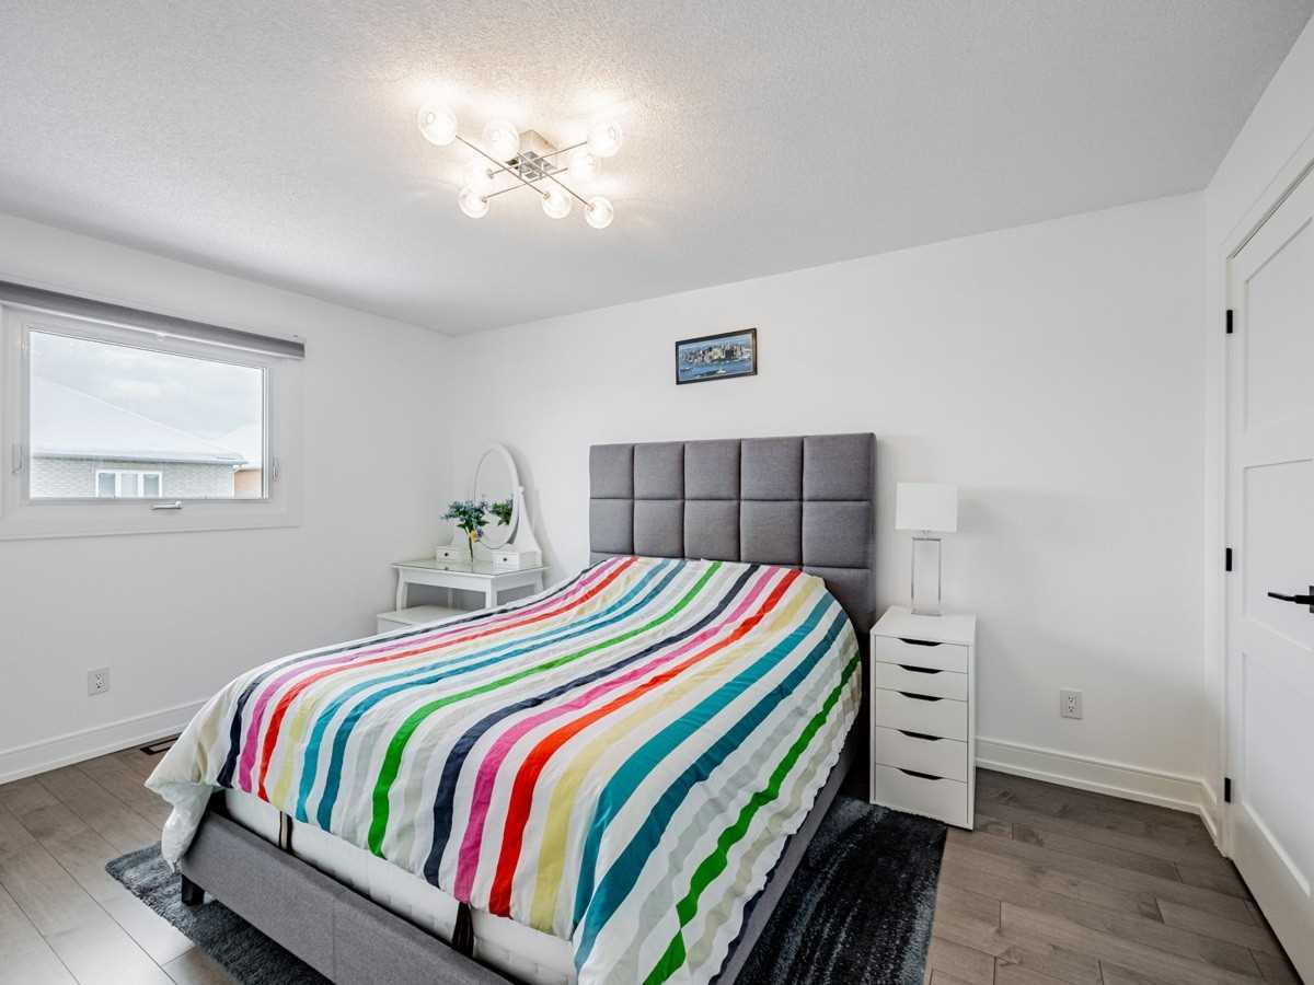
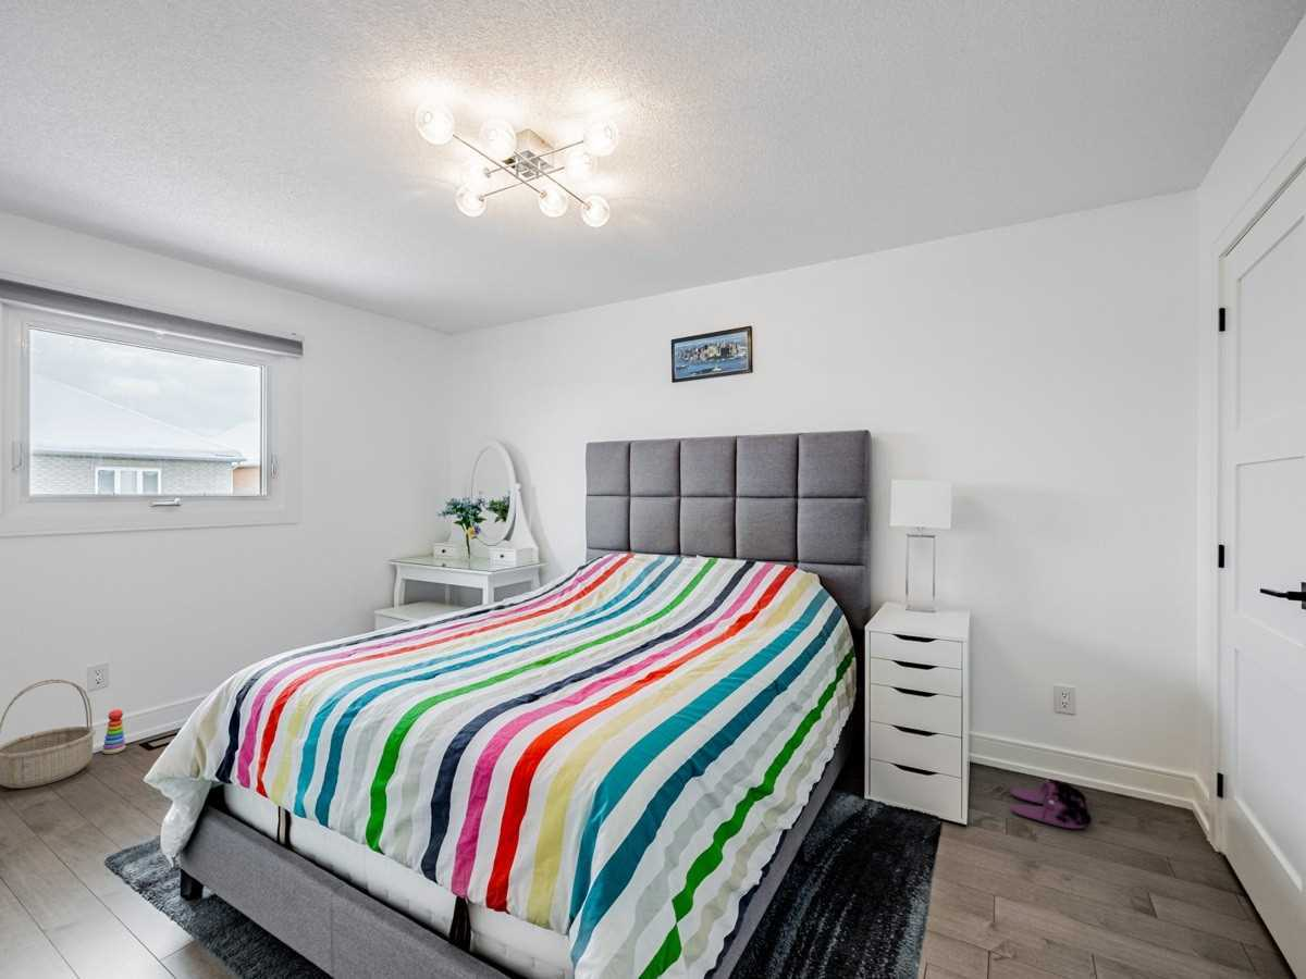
+ slippers (1050, 797)
+ stacking toy (113, 730)
+ basket (48, 730)
